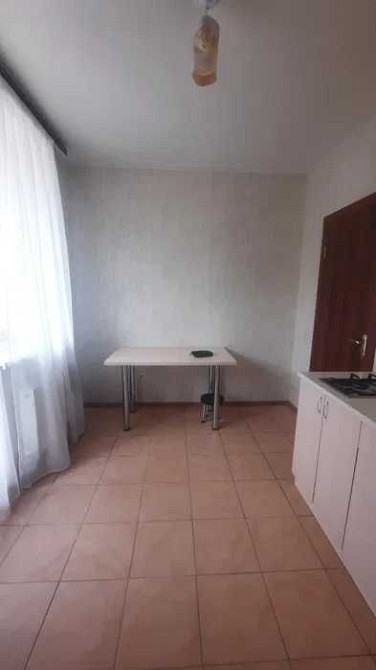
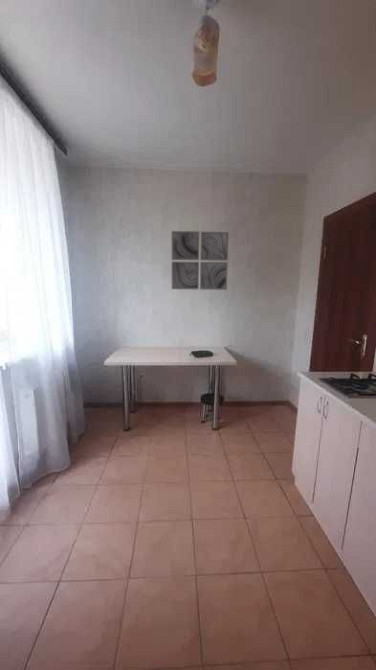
+ wall art (200, 262)
